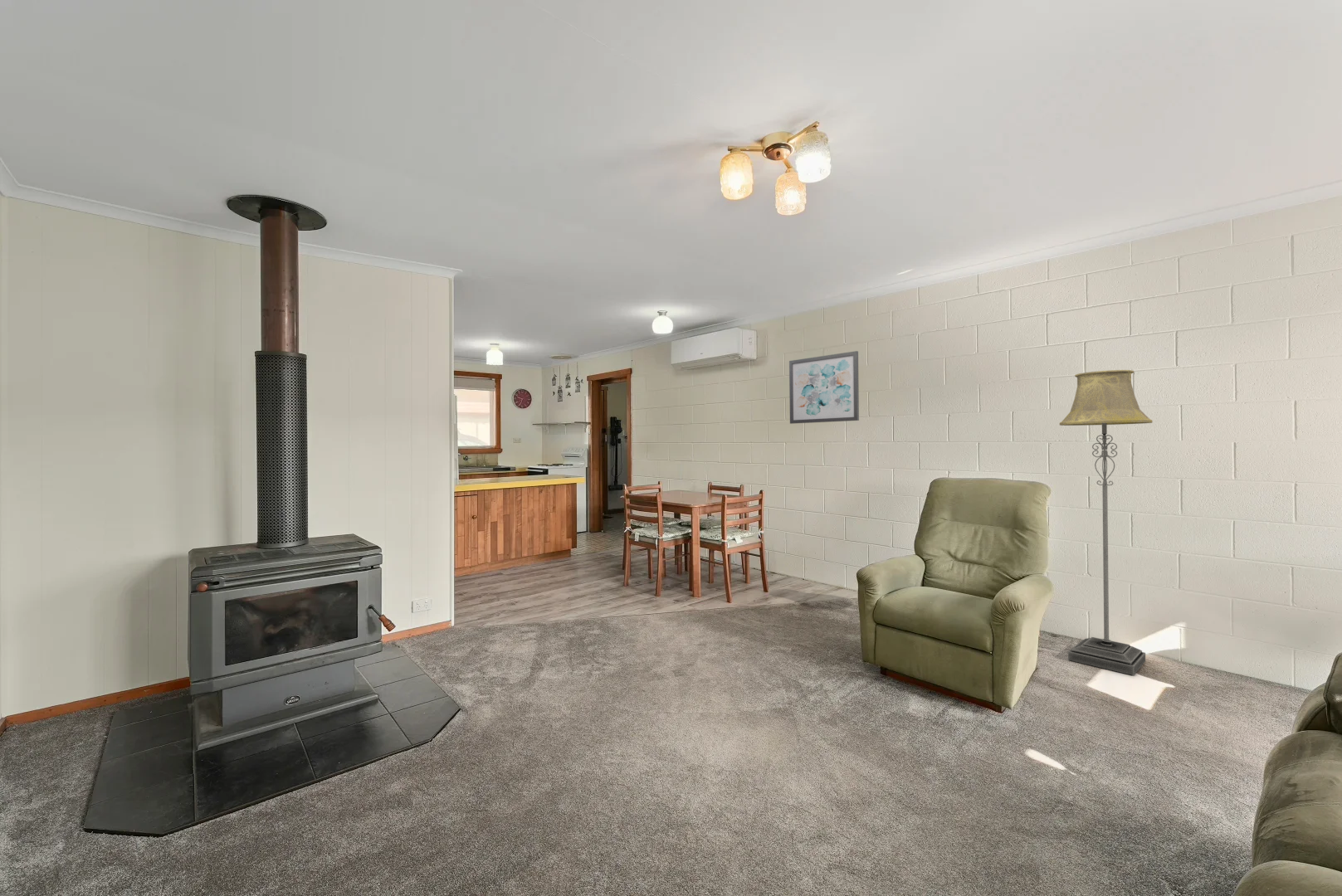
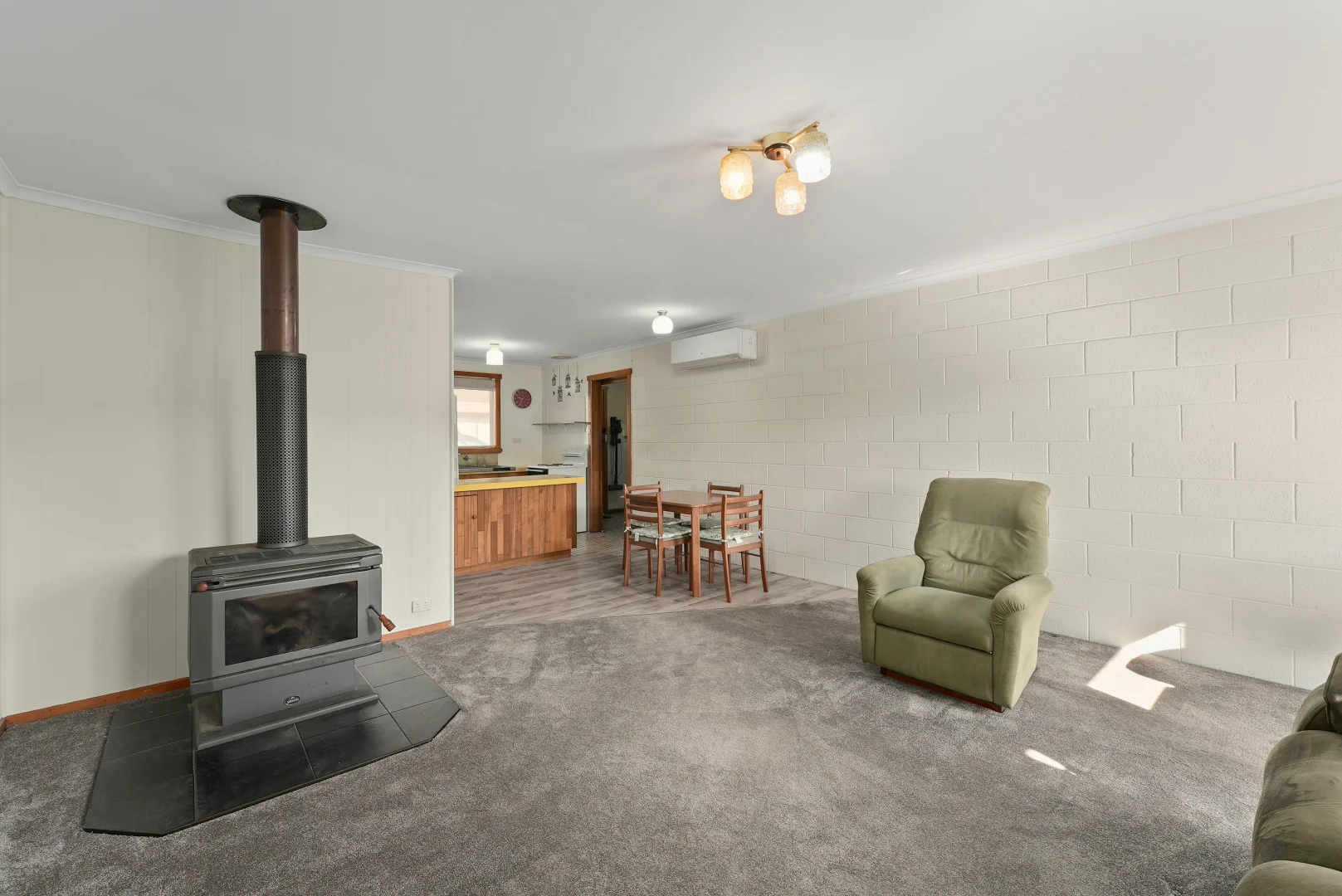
- wall art (822, 389)
- floor lamp (1105, 517)
